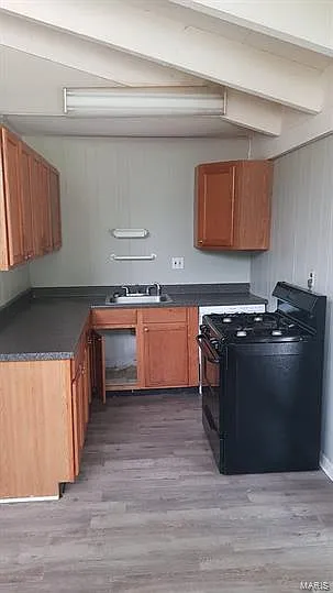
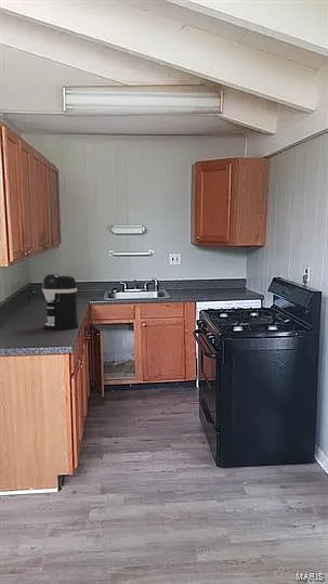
+ coffee maker (60, 300)
